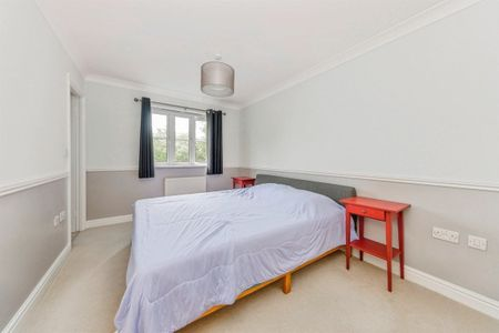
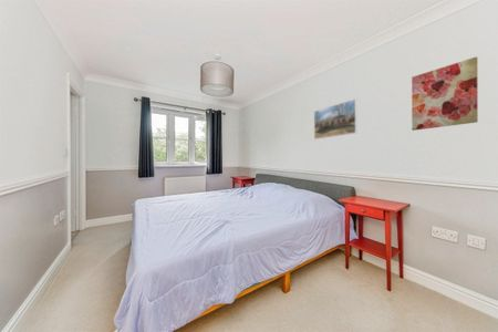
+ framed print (333, 121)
+ wall art (440, 97)
